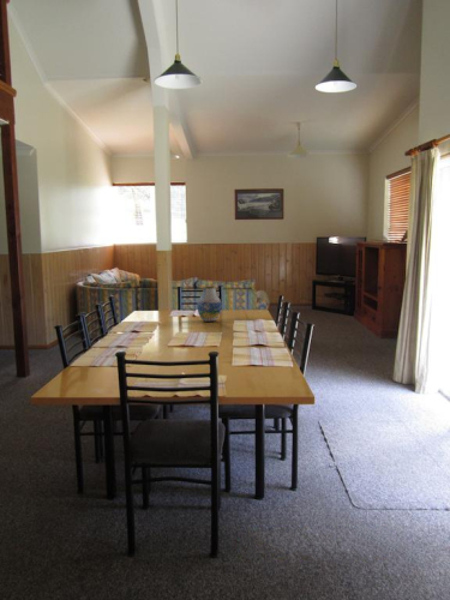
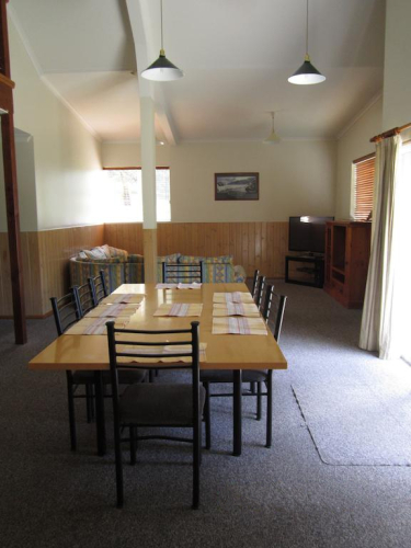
- vase (209, 304)
